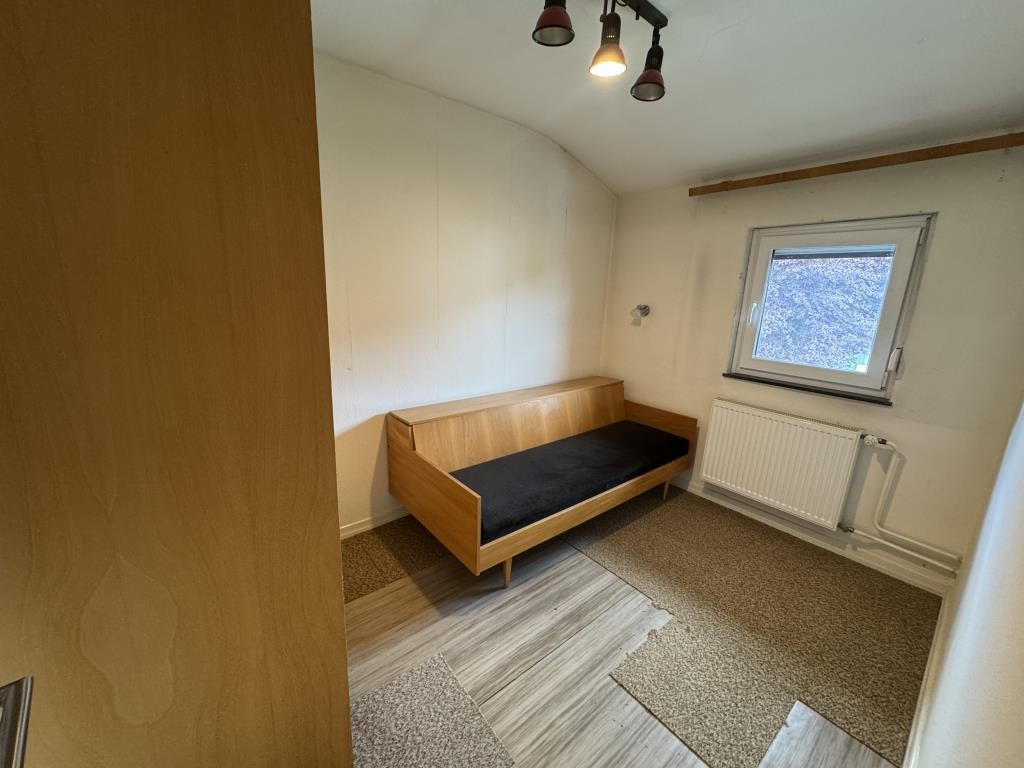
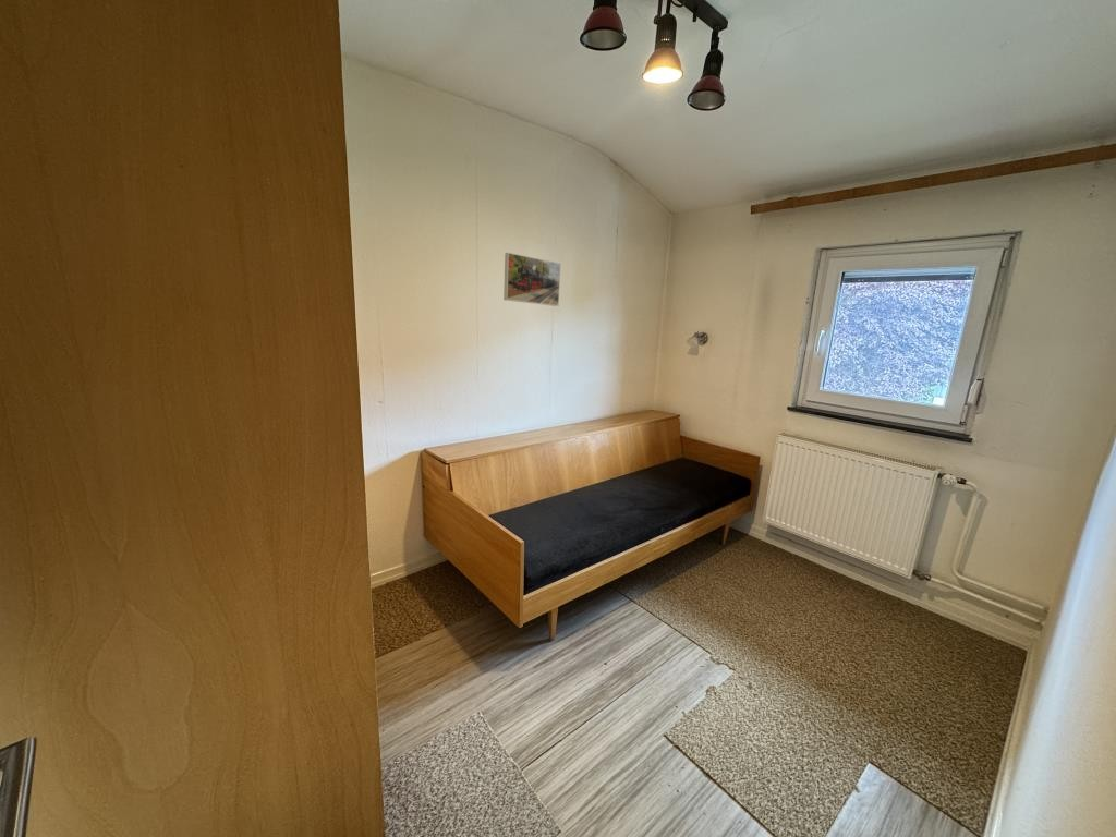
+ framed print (533, 280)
